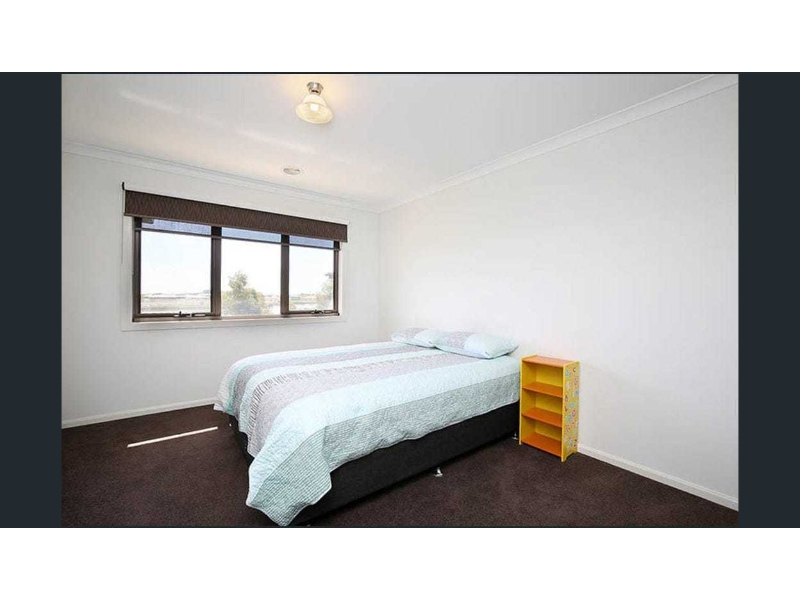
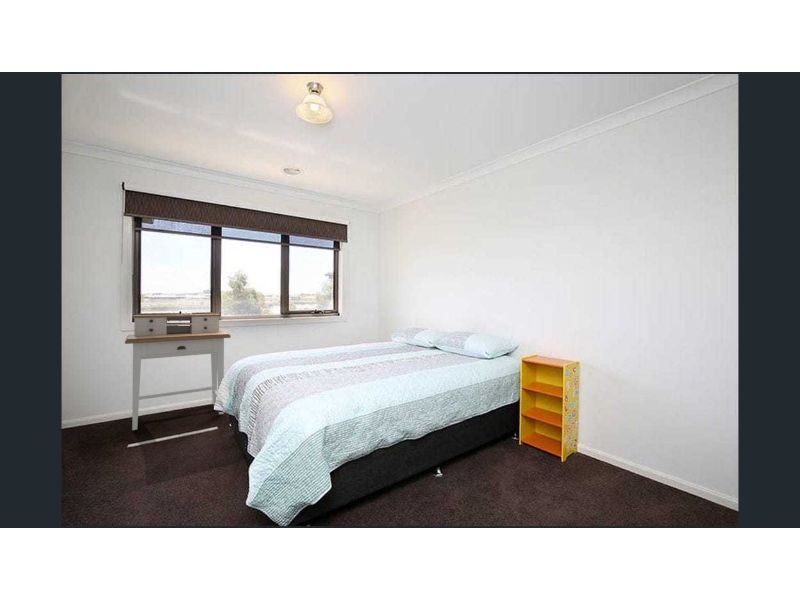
+ desk (176, 356)
